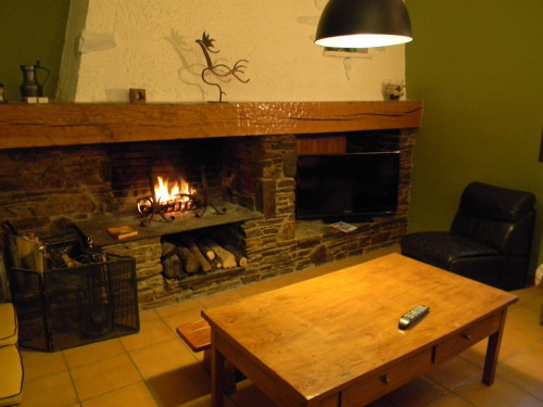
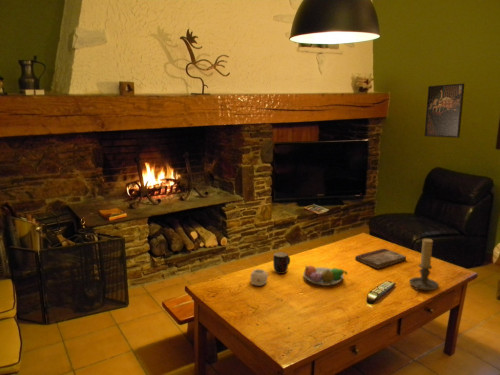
+ book (380, 257)
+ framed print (443, 111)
+ mug (260, 276)
+ candle holder (424, 263)
+ mug (282, 262)
+ fruit bowl (324, 271)
